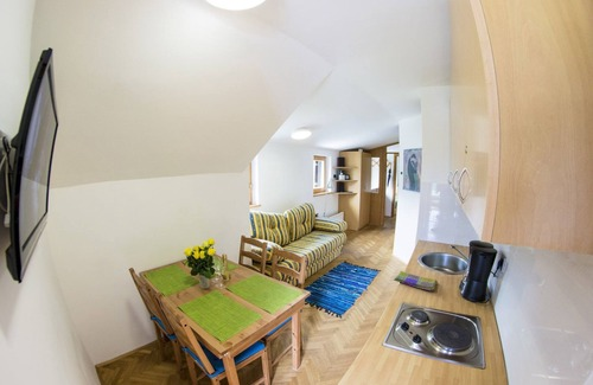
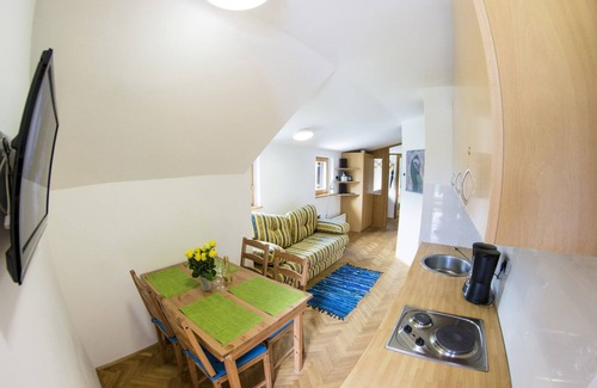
- dish towel (415, 280)
